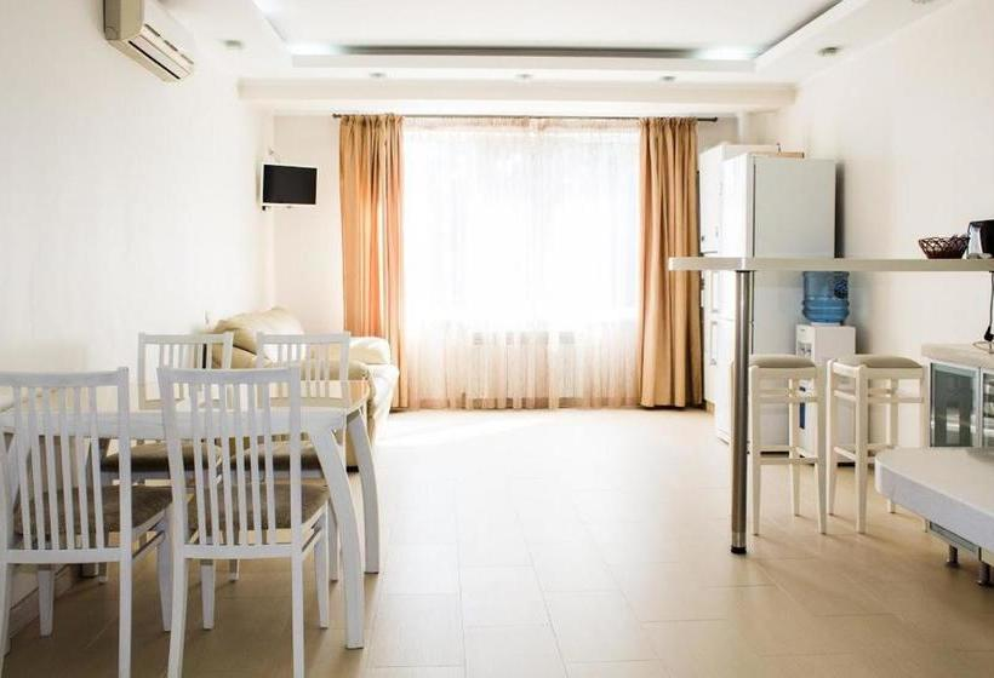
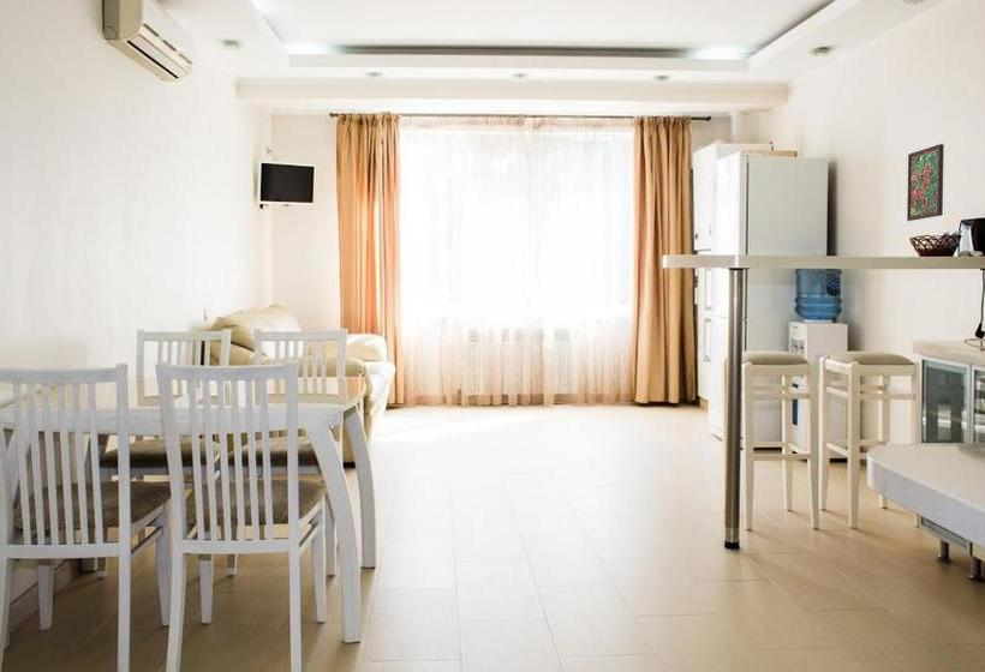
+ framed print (924, 184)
